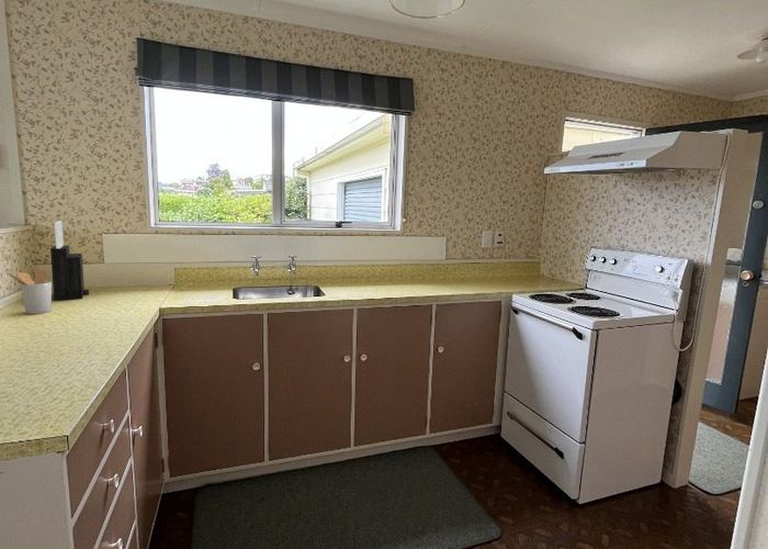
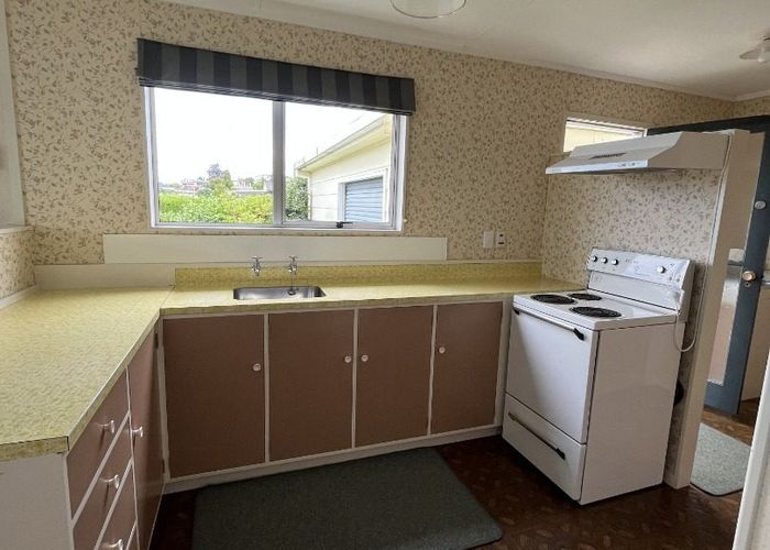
- utensil holder (29, 290)
- knife block (70, 259)
